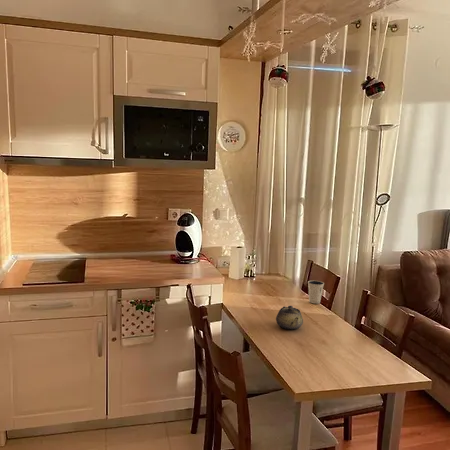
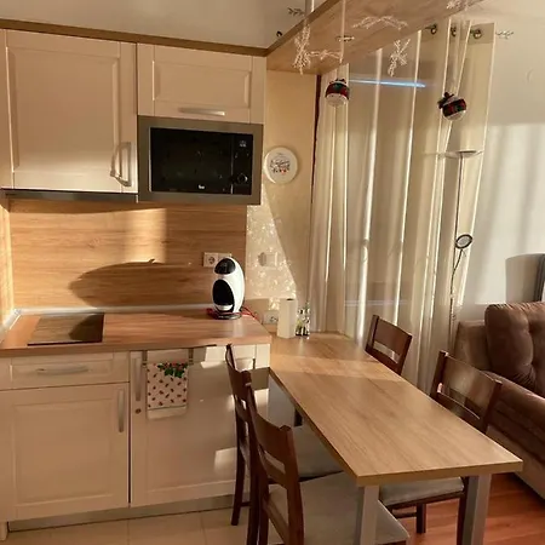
- teapot (290, 316)
- dixie cup (315, 292)
